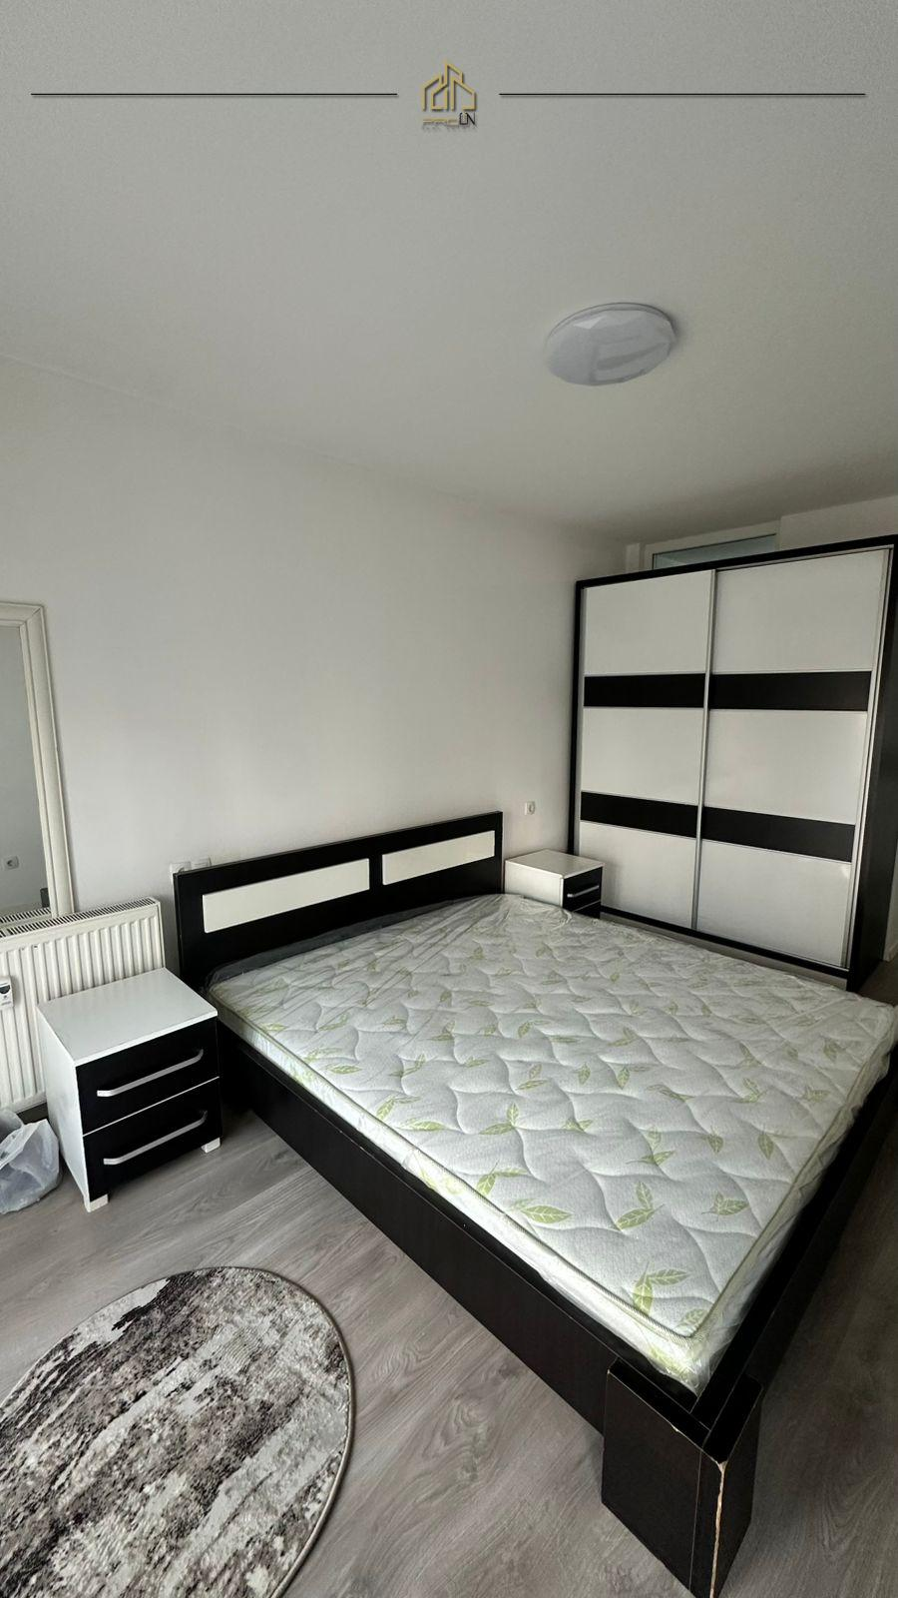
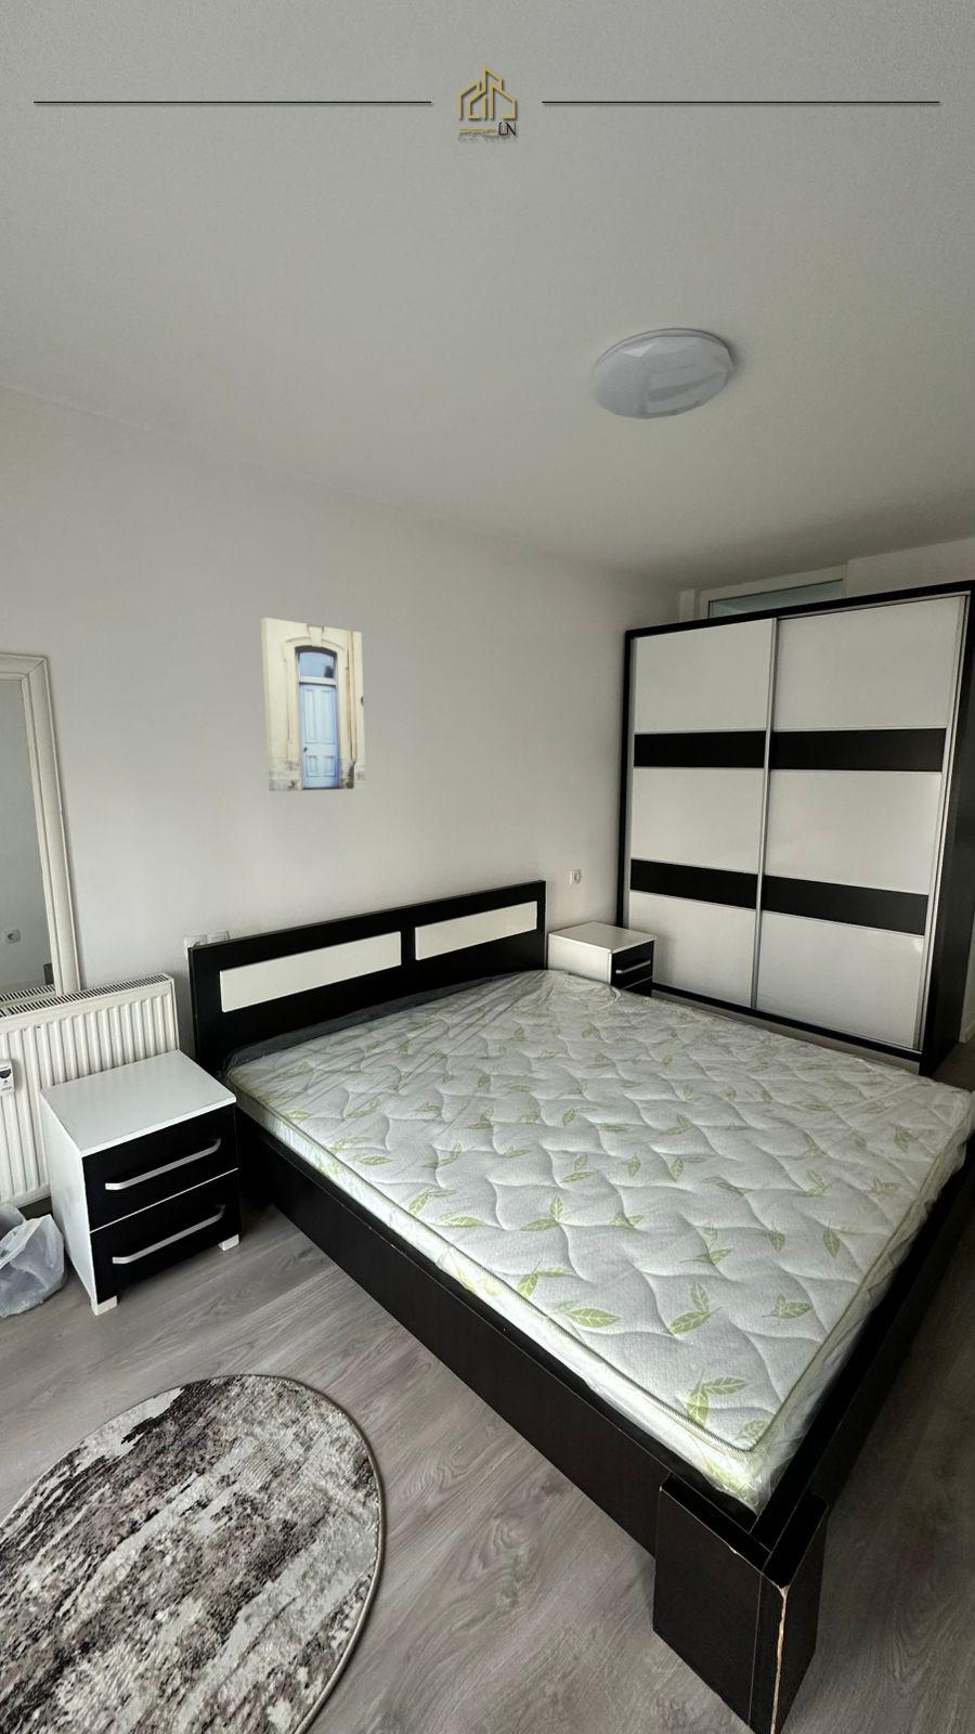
+ wall art (317, 709)
